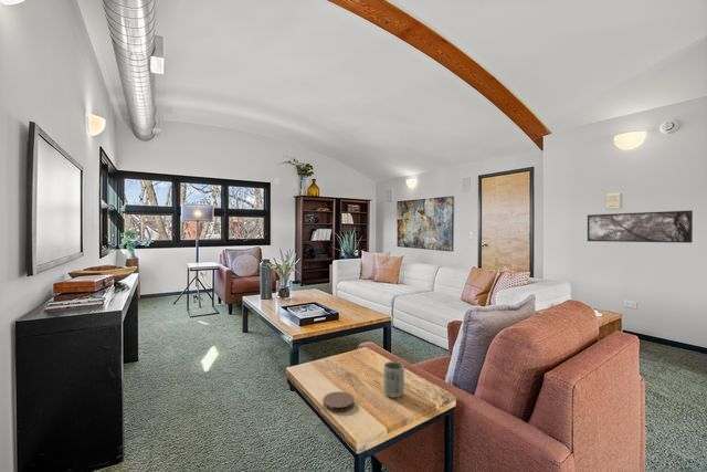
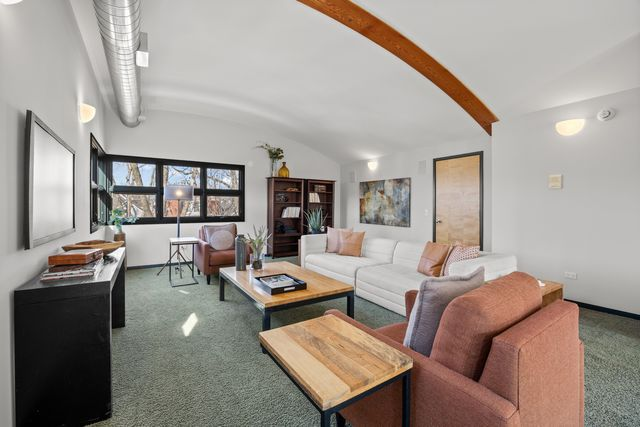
- cup (393, 379)
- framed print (634, 227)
- coaster (338, 401)
